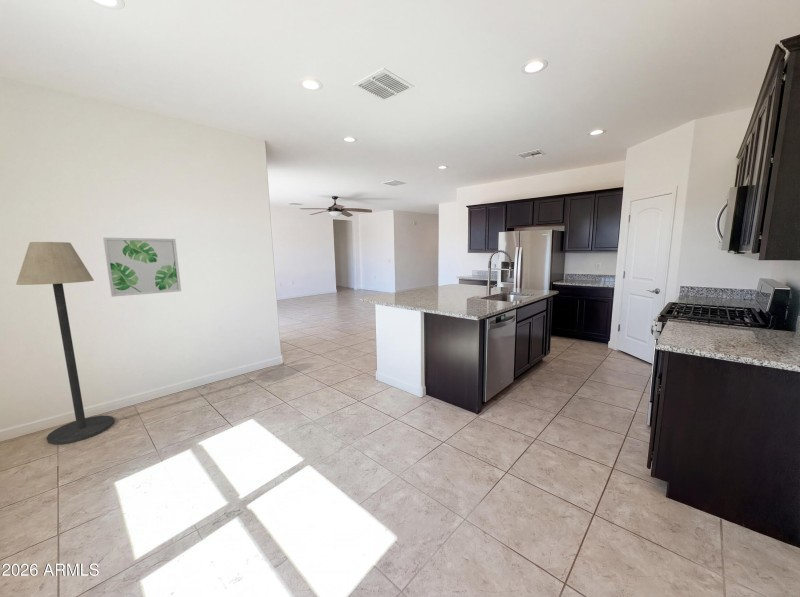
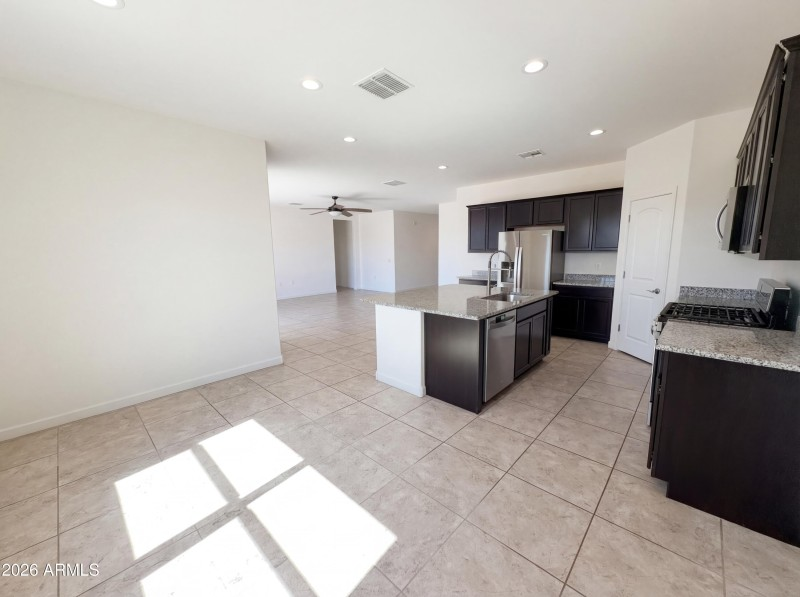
- floor lamp (67, 340)
- wall art (144, 266)
